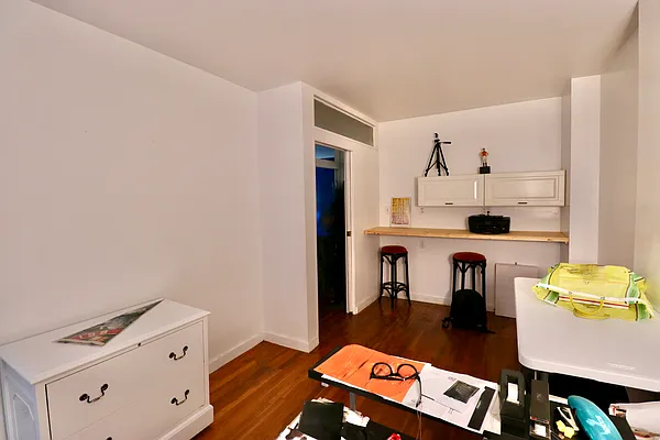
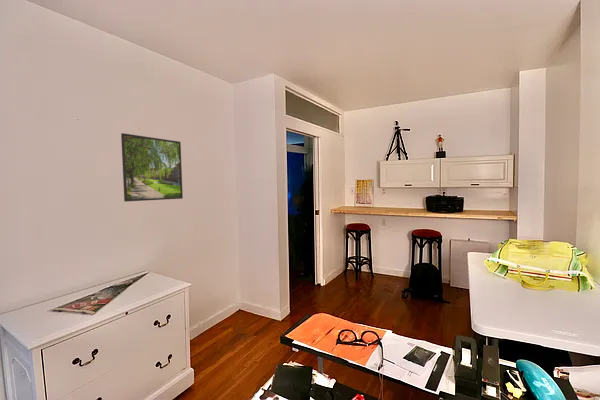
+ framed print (154, 169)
